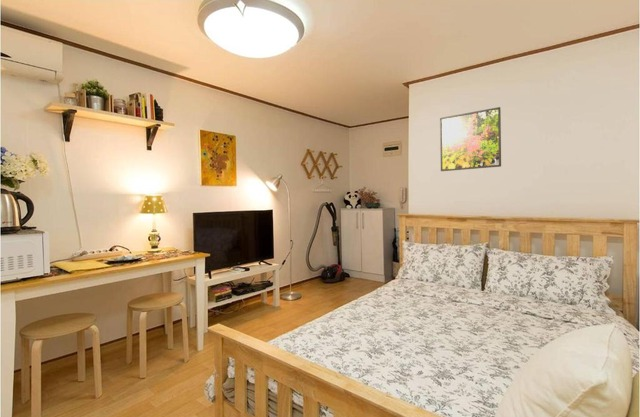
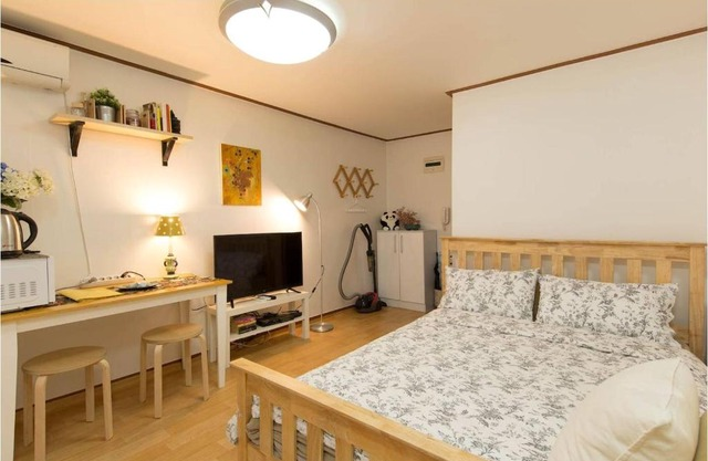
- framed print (469, 141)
